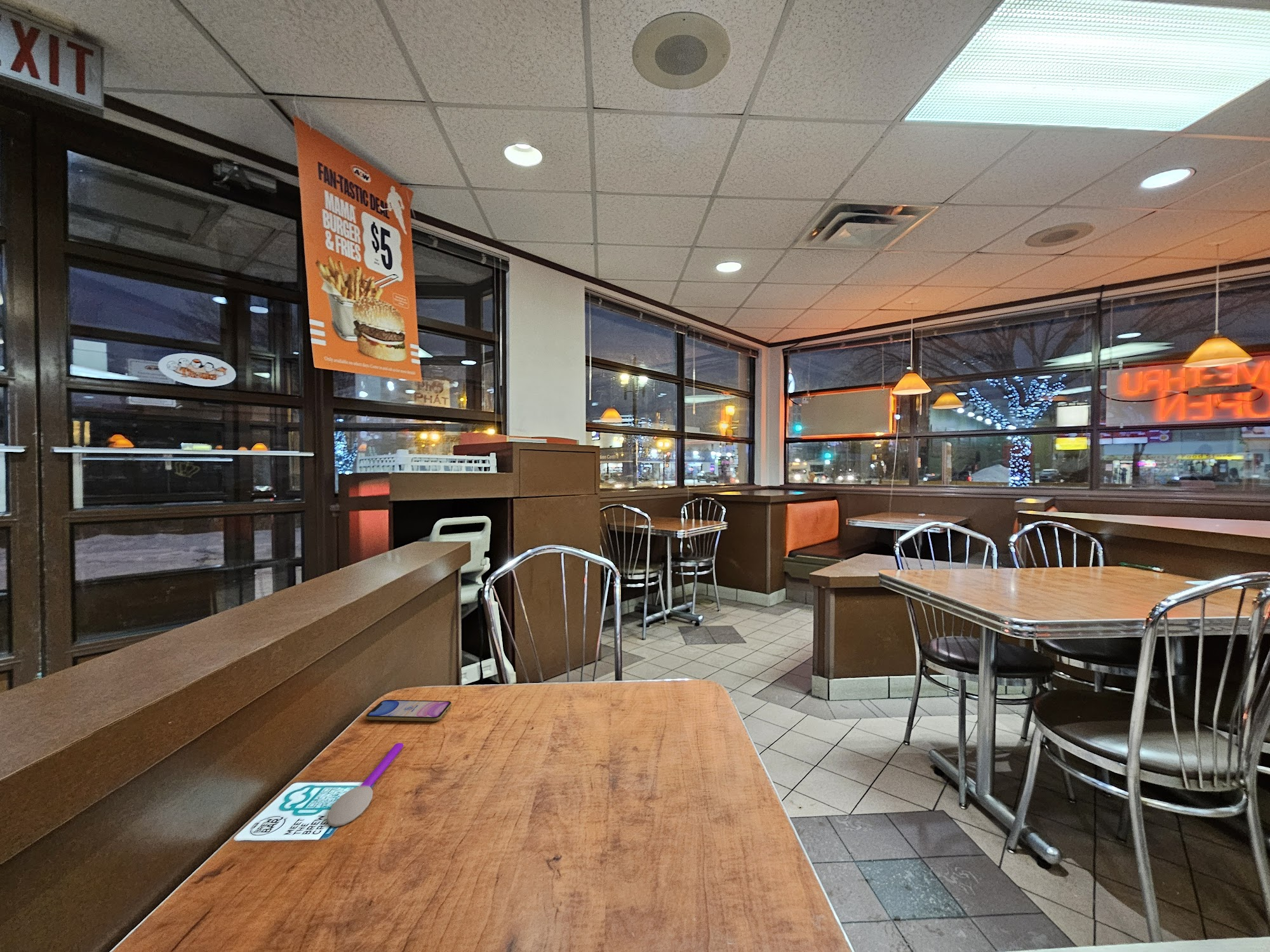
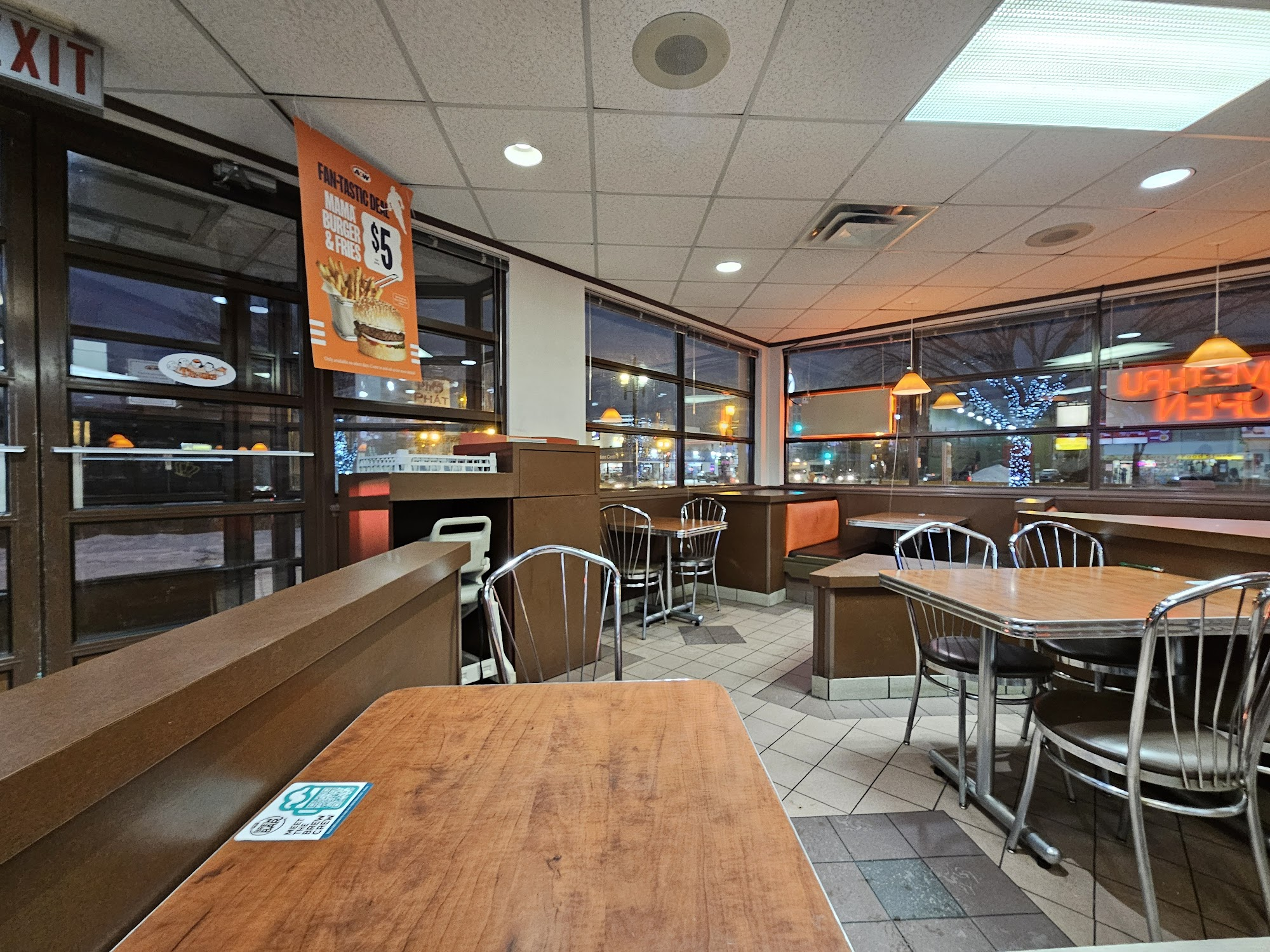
- spoon (371, 777)
- smartphone (410, 710)
